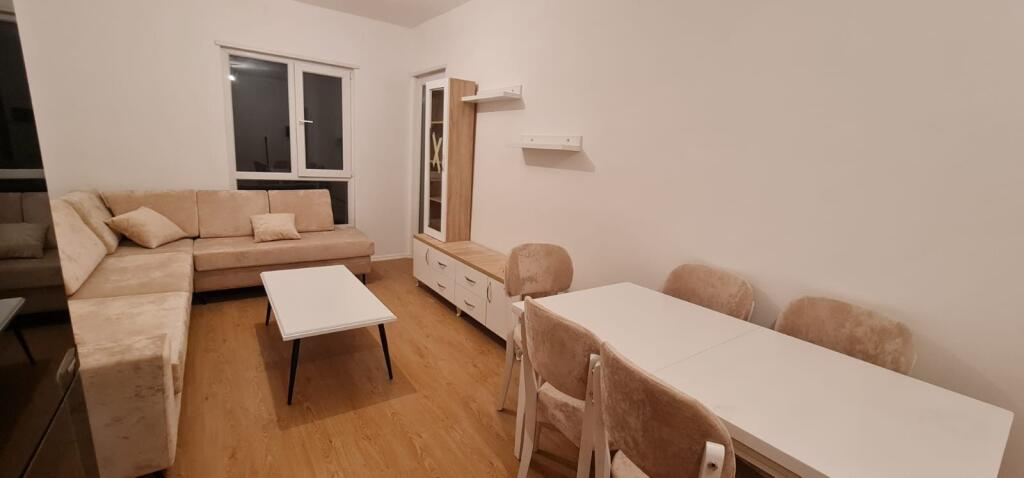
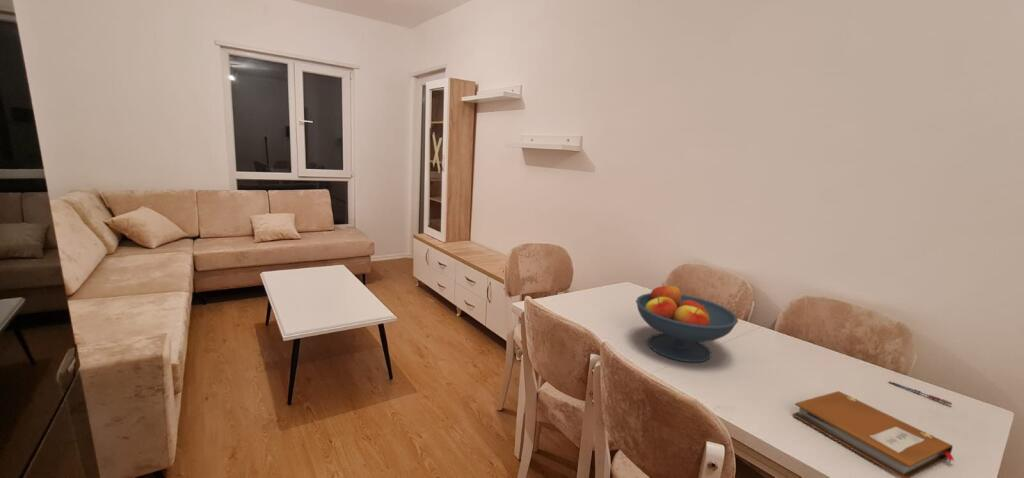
+ notebook (871, 430)
+ pen (918, 391)
+ fruit bowl (682, 321)
